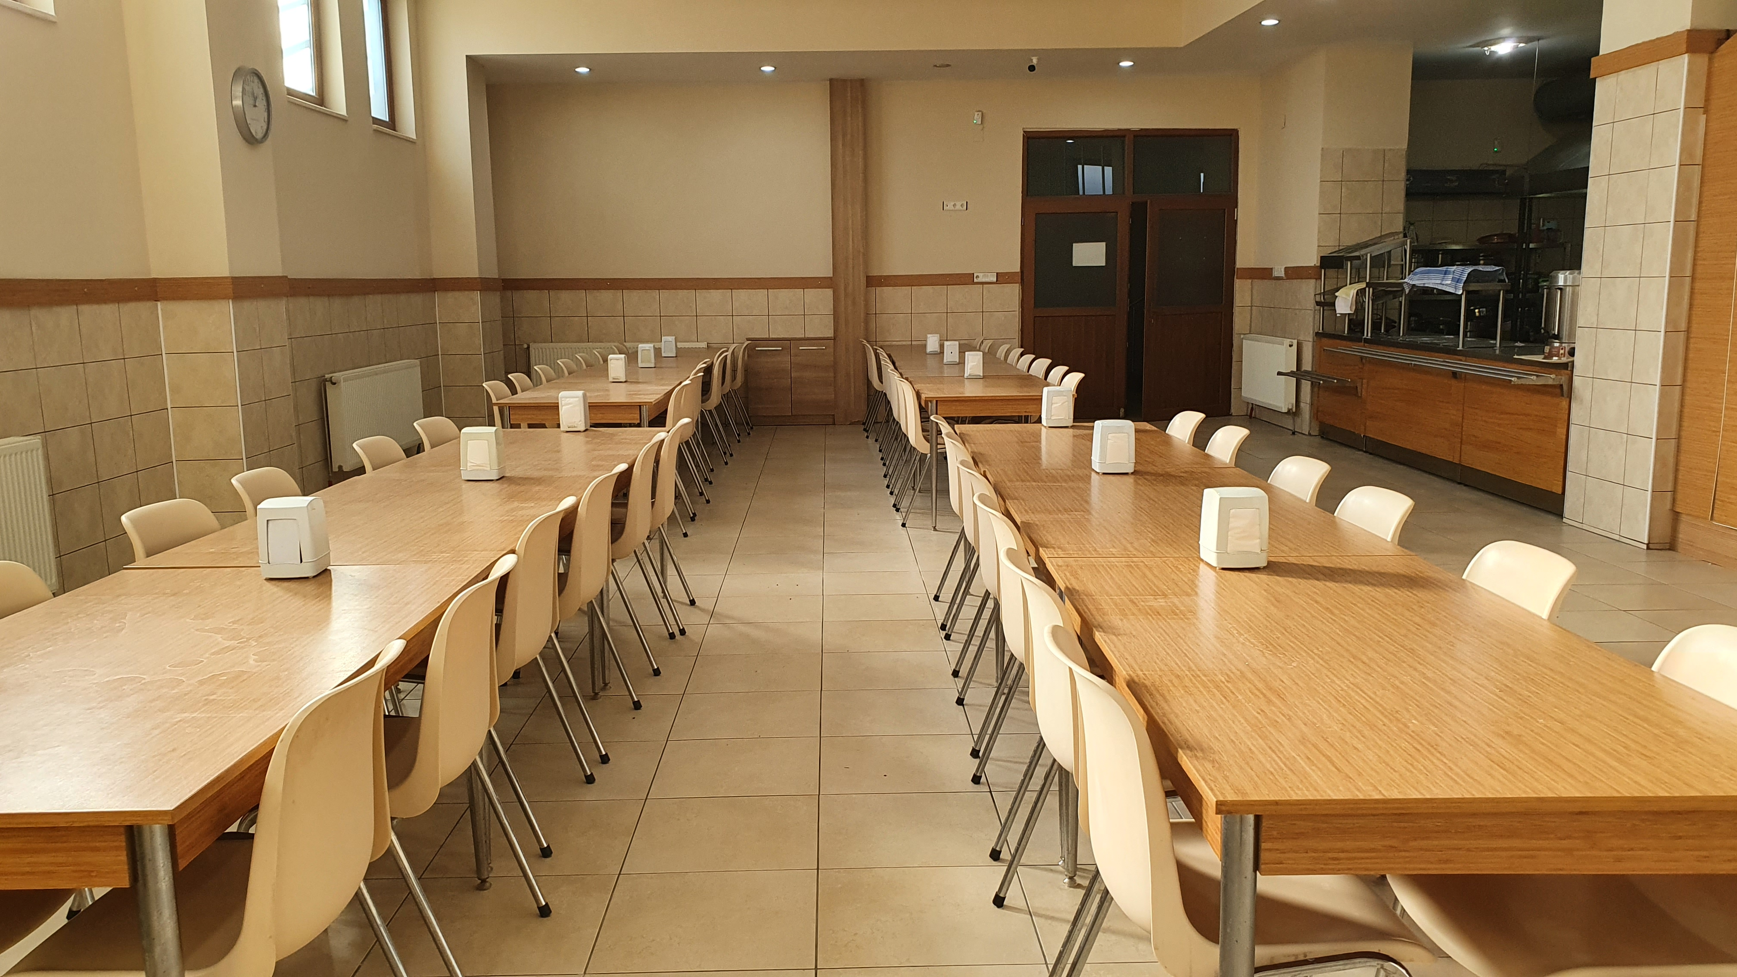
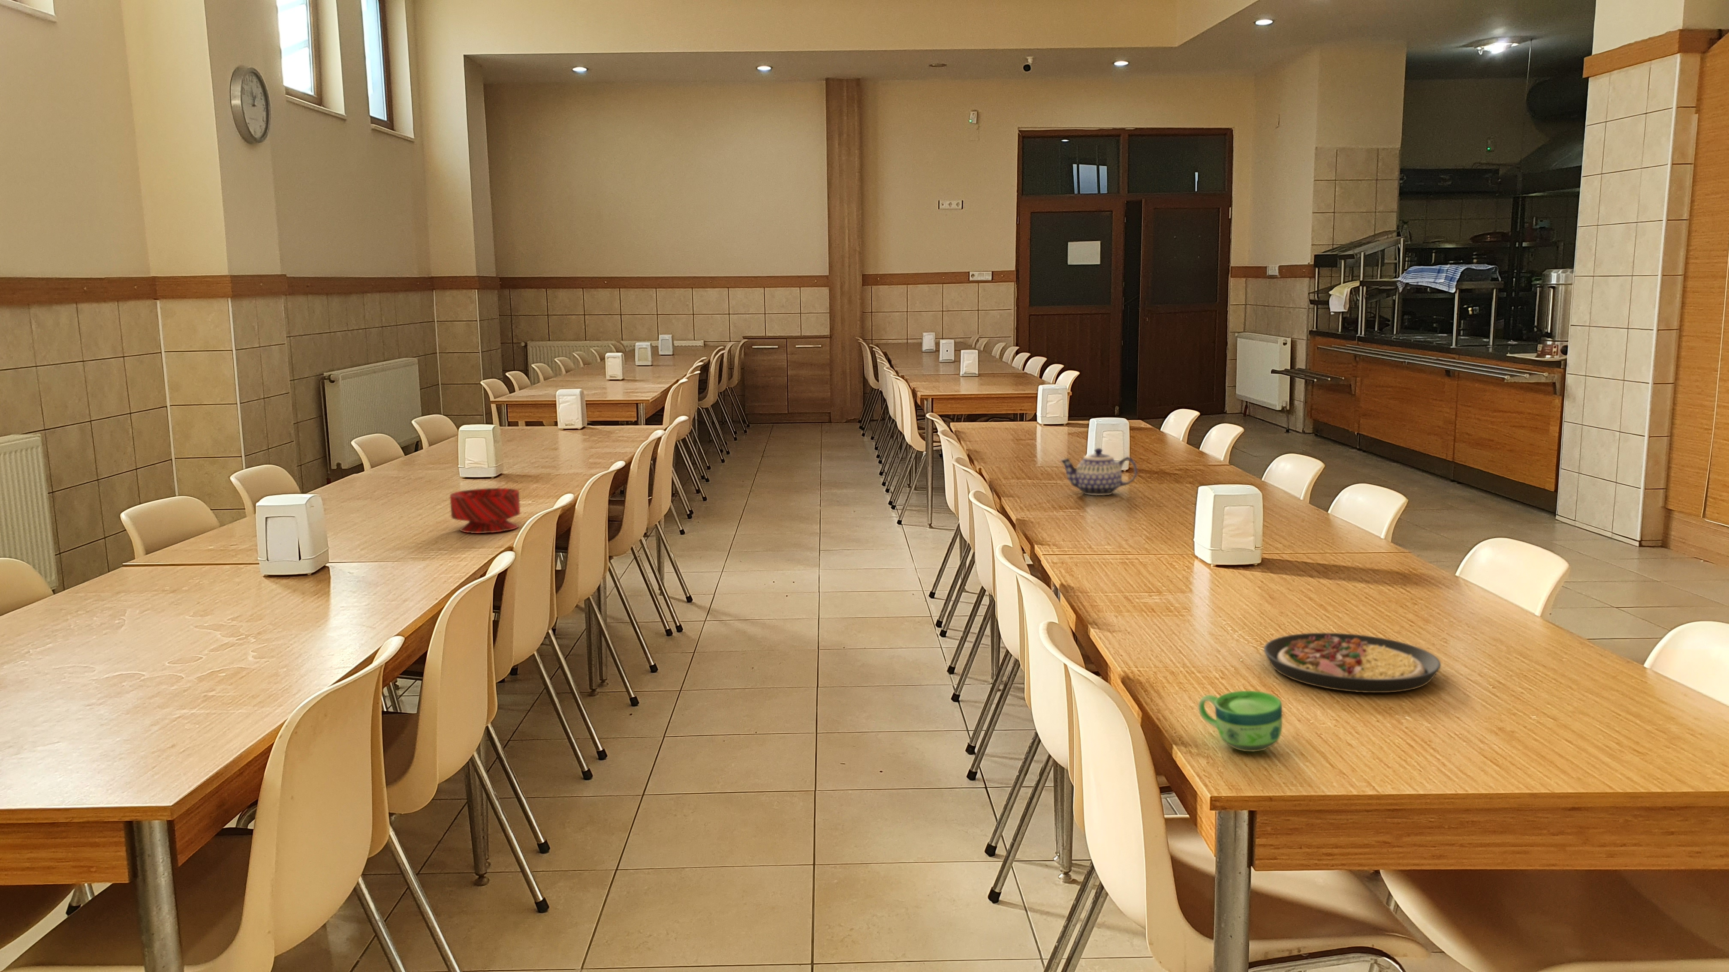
+ bowl (486, 510)
+ cup (1237, 720)
+ plate (1350, 657)
+ teapot (1098, 470)
